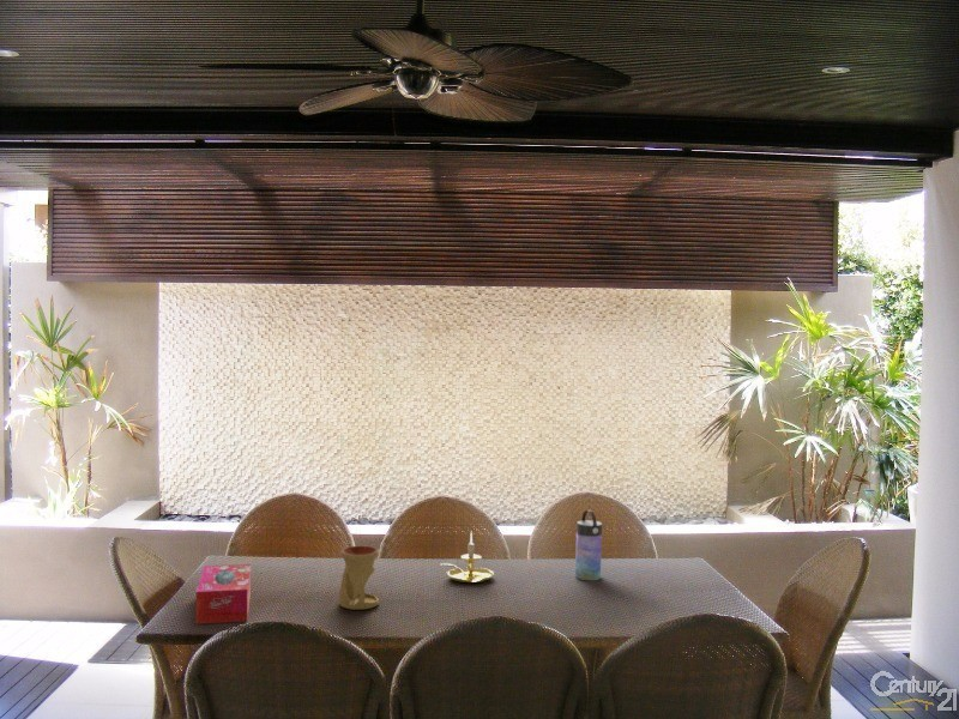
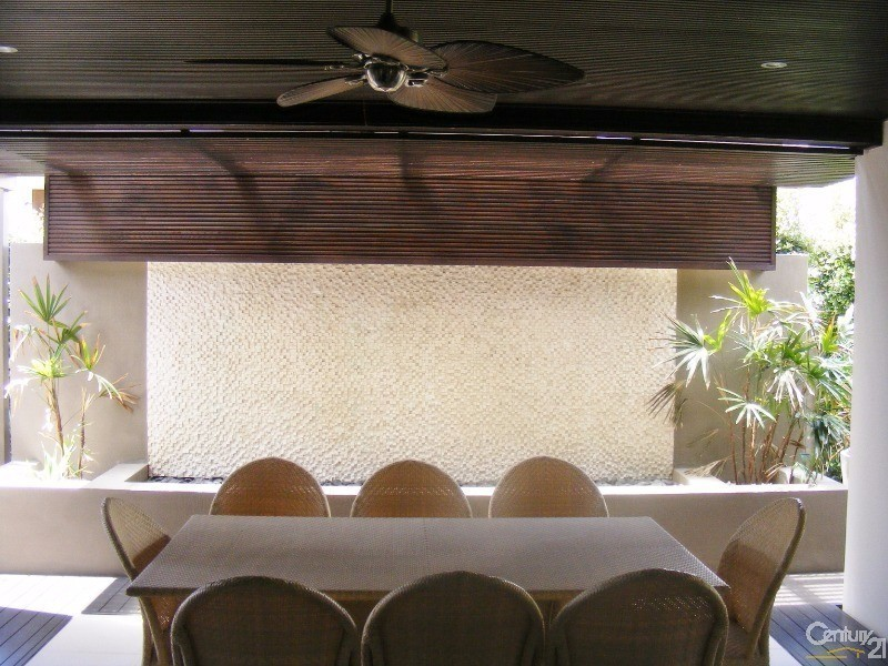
- candle holder (466, 555)
- water bottle (589, 543)
- oil burner (358, 576)
- tissue box (224, 592)
